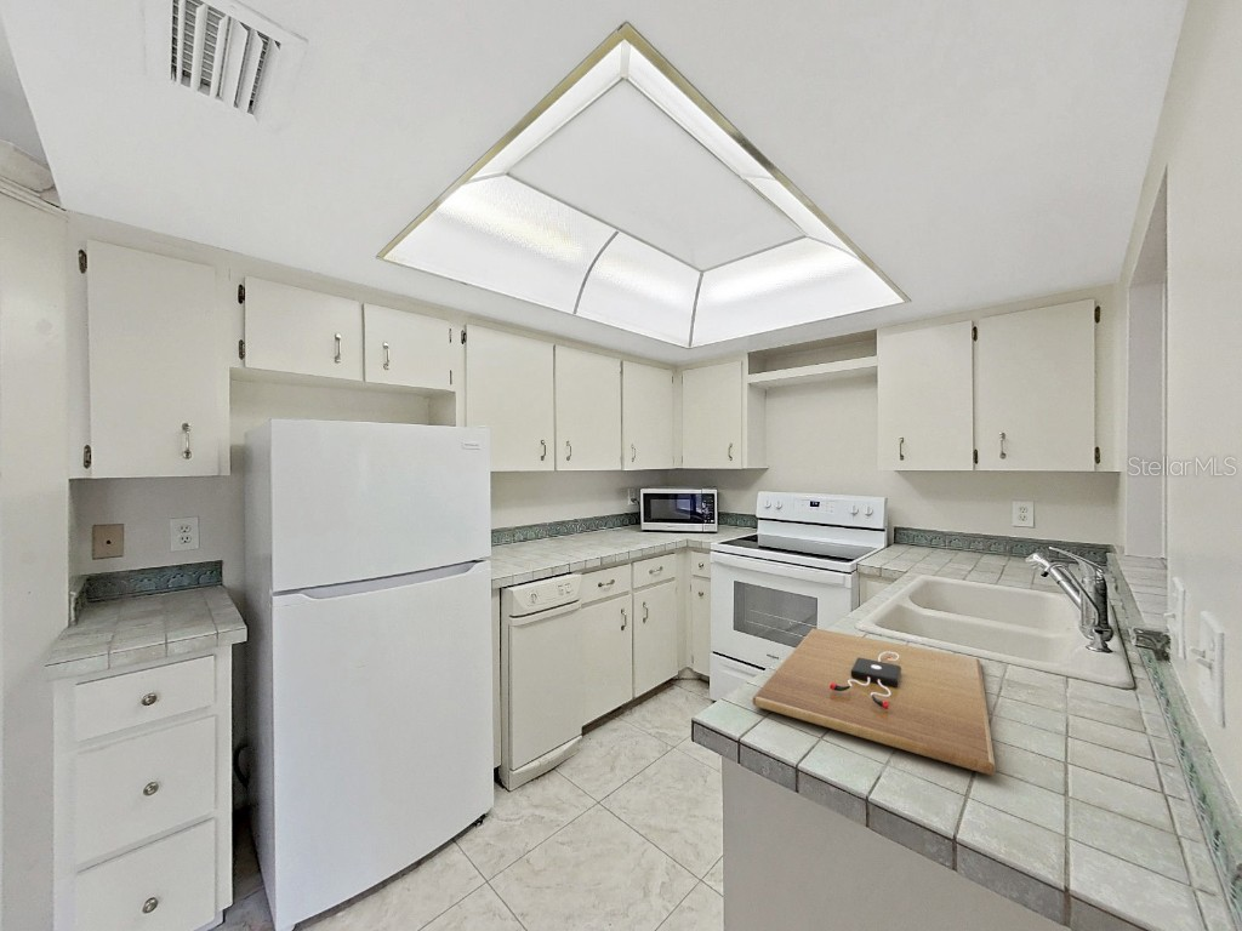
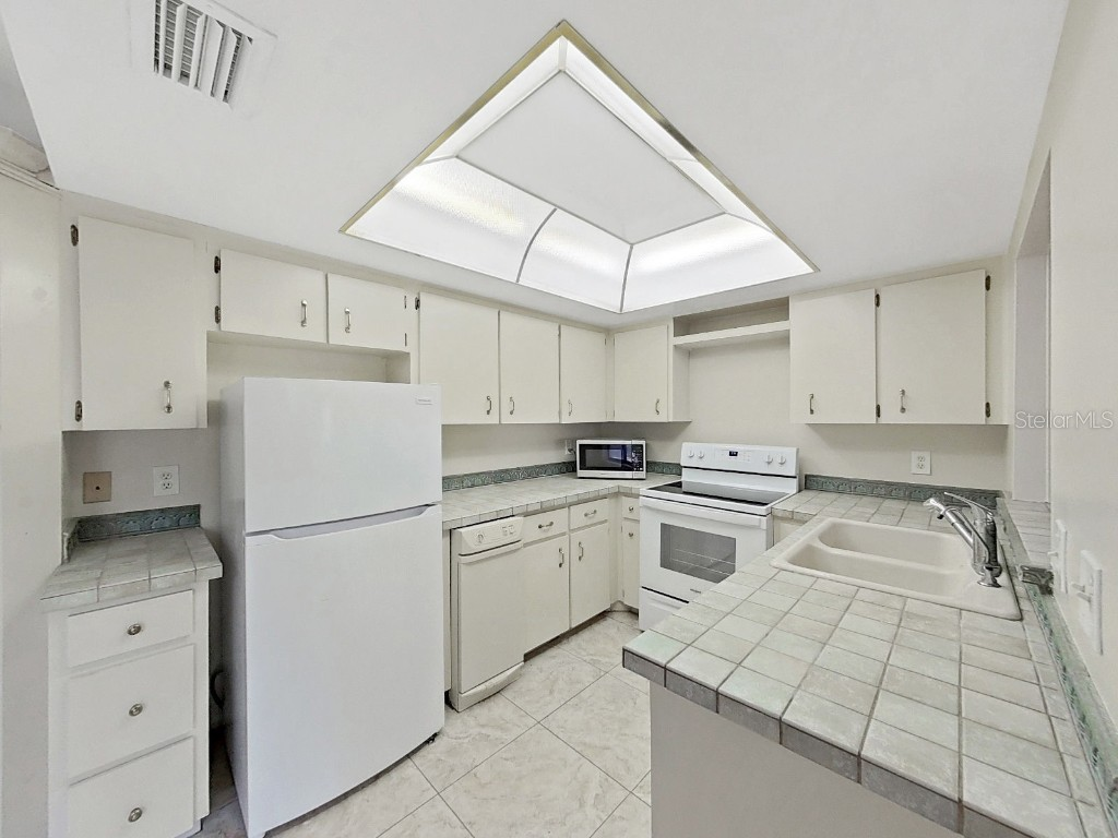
- cutting board (876, 675)
